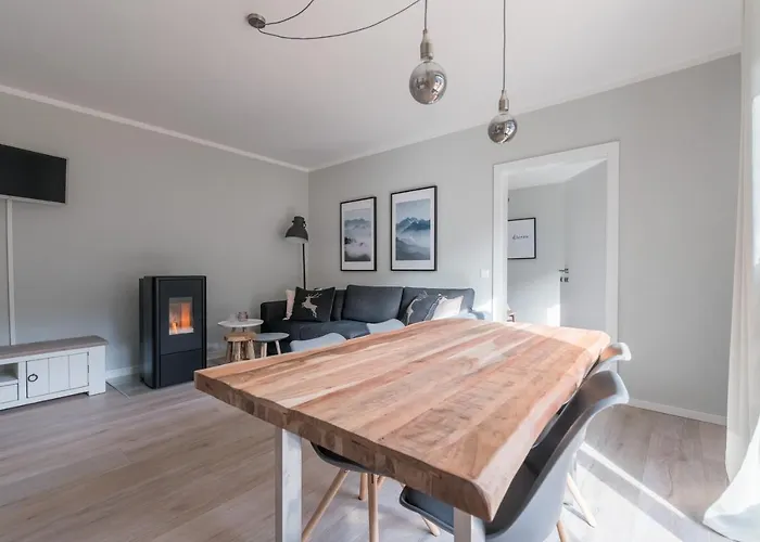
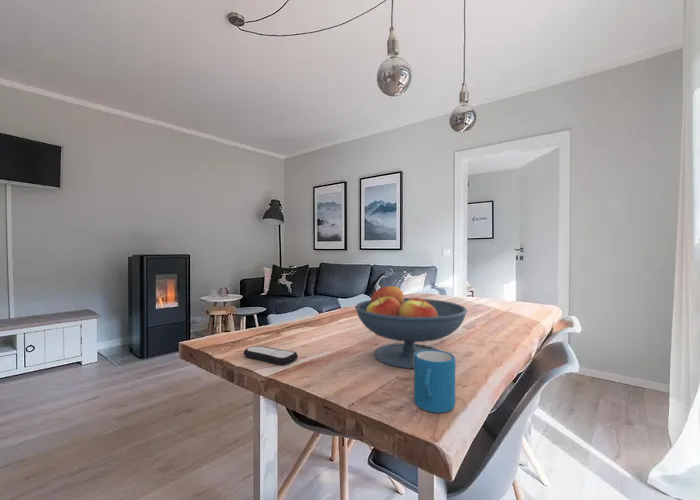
+ fruit bowl (409, 322)
+ remote control (269, 354)
+ mug (432, 382)
